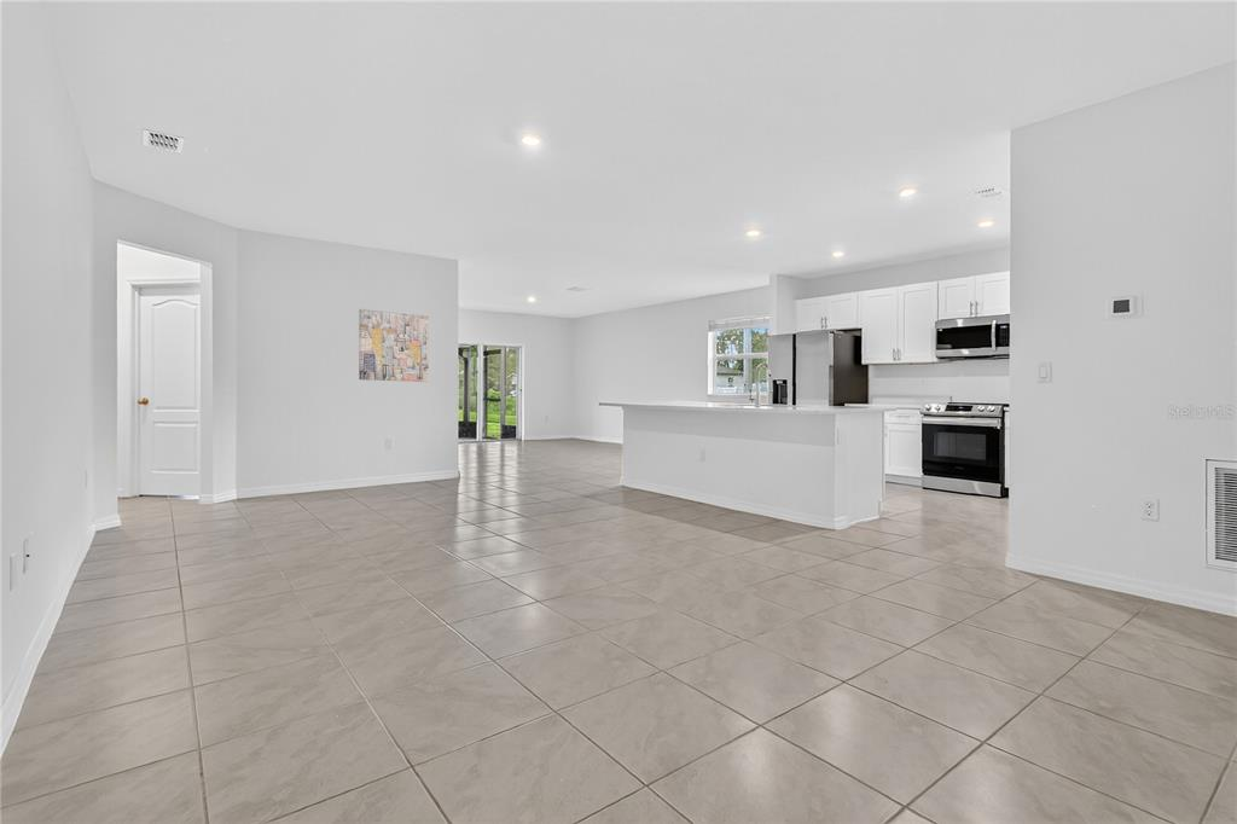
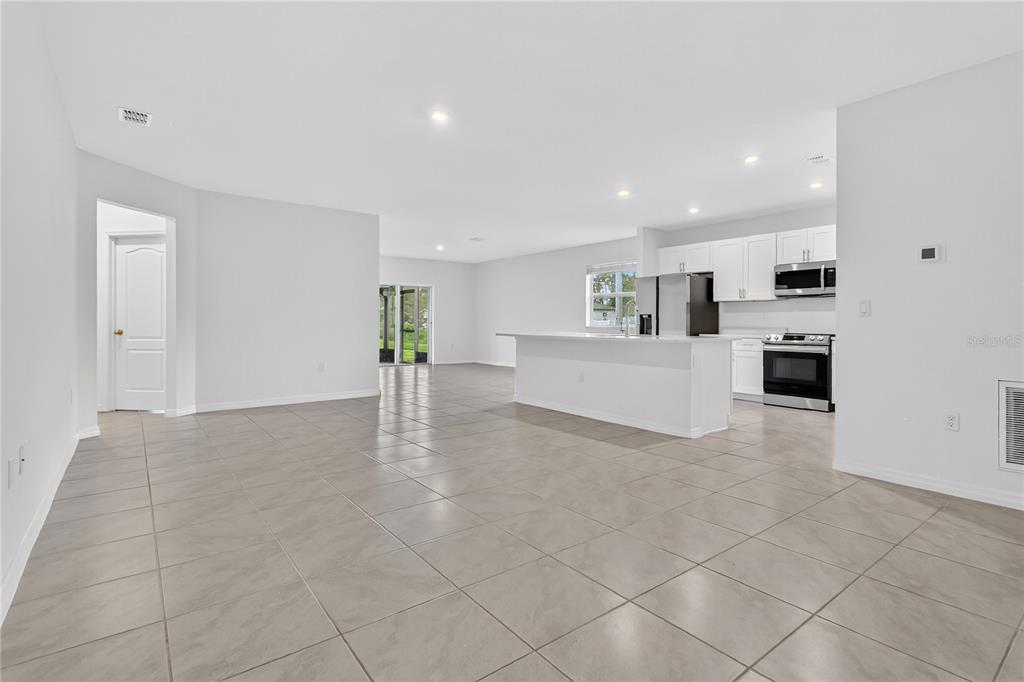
- wall art (394, 347)
